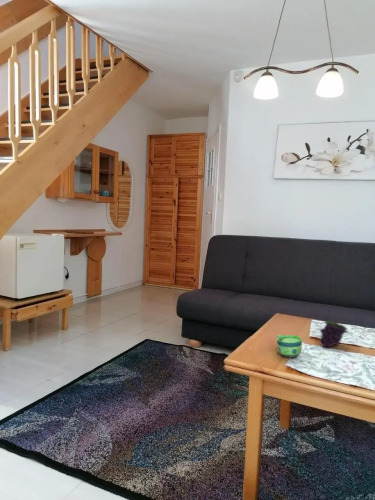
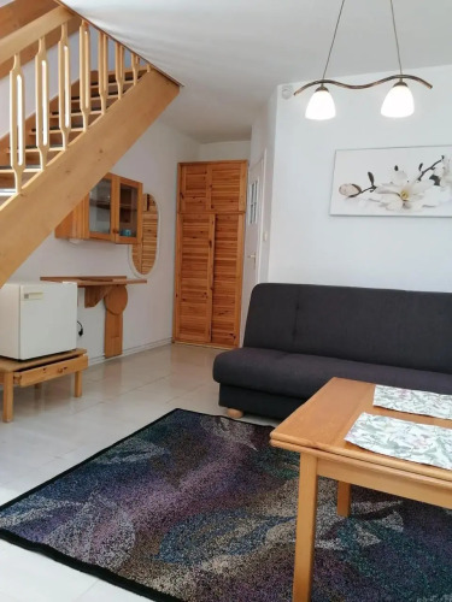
- fruit (333, 332)
- cup (286, 345)
